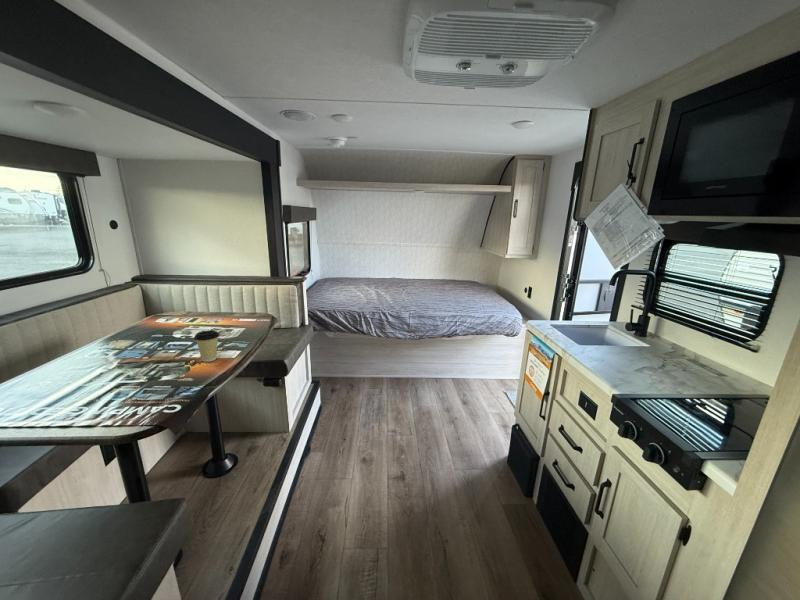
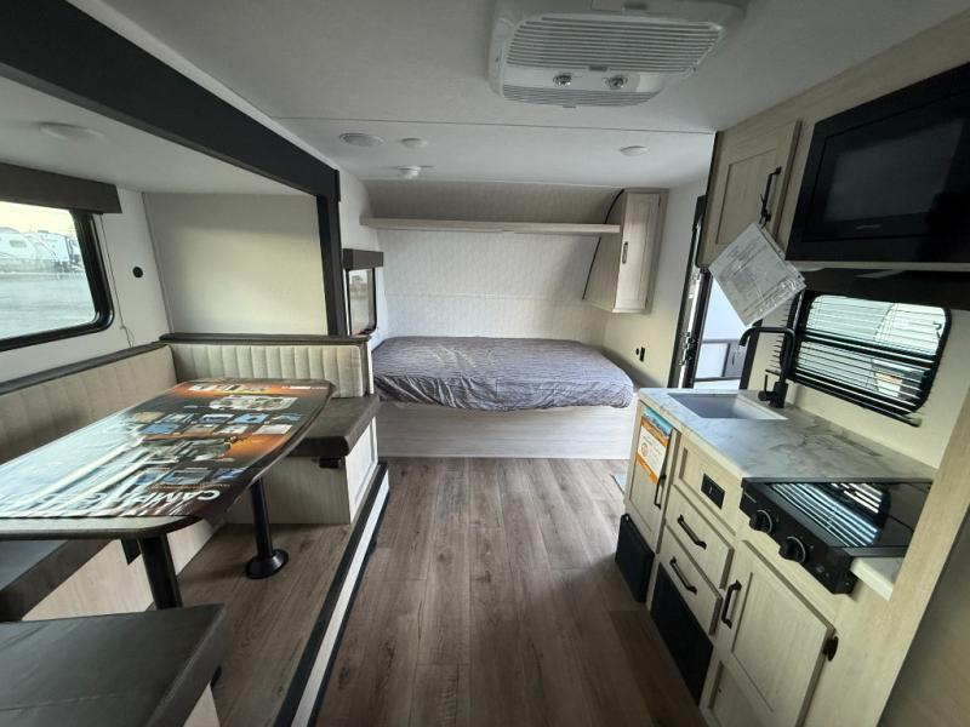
- coffee cup (207, 345)
